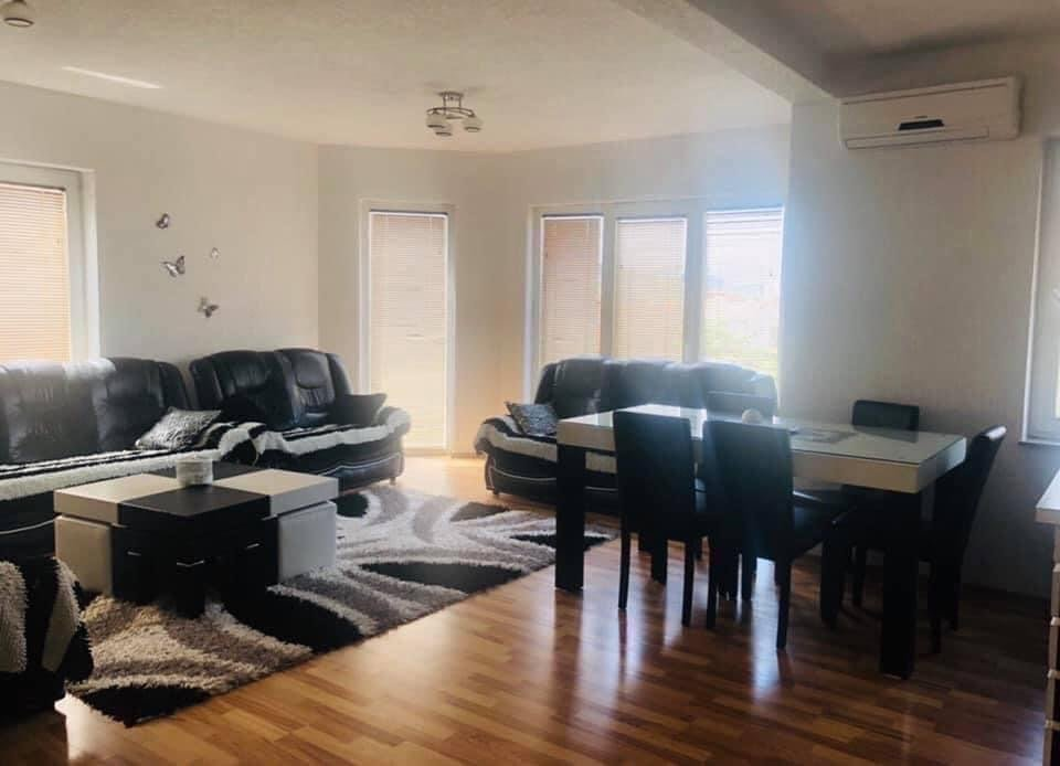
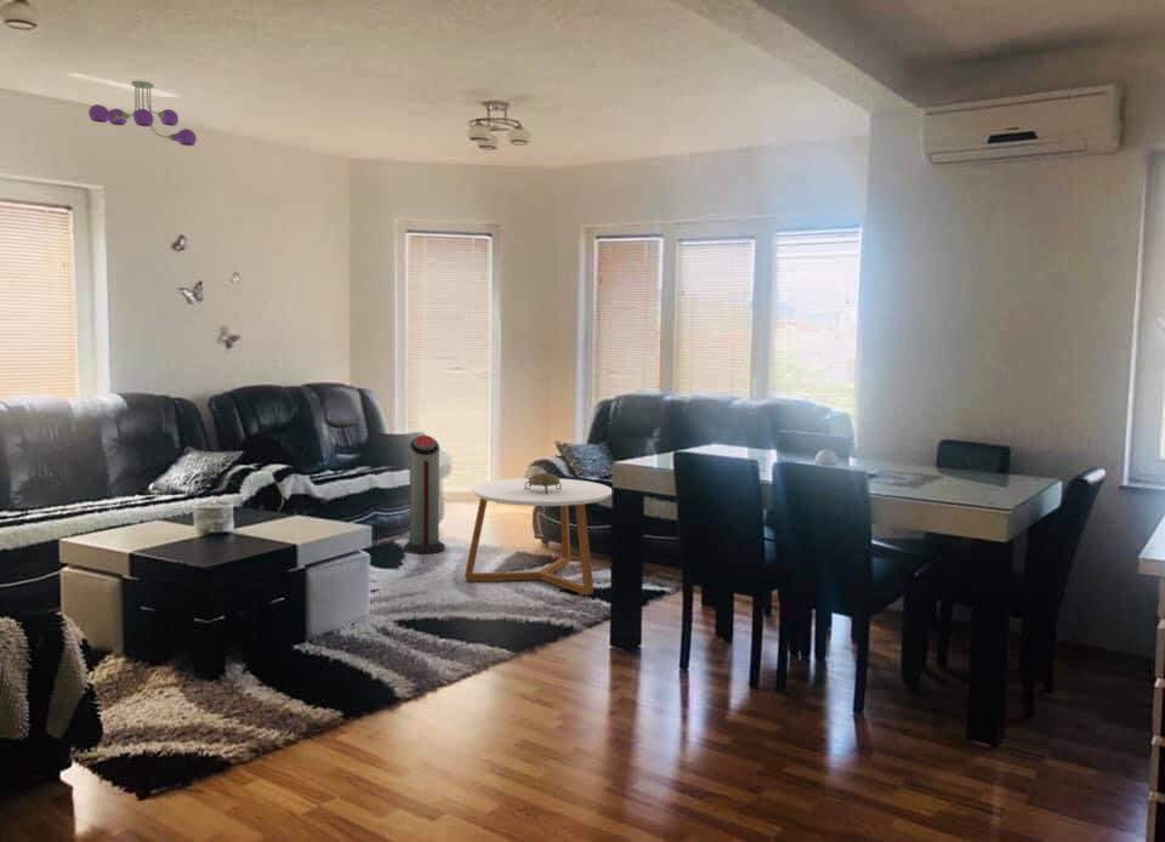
+ coffee table (561, 528)
+ ceiling light fixture (143, 112)
+ decorative bowl (540, 482)
+ air purifier (424, 493)
